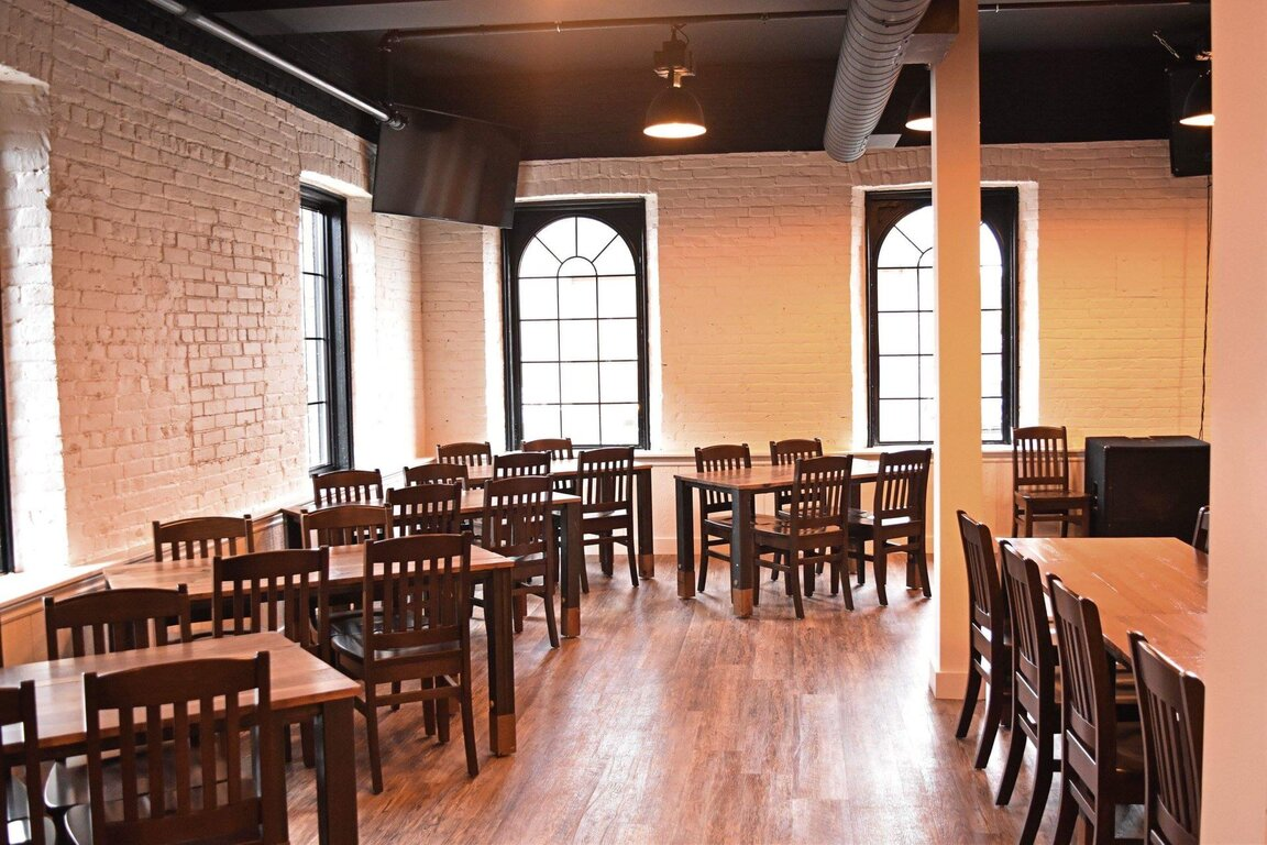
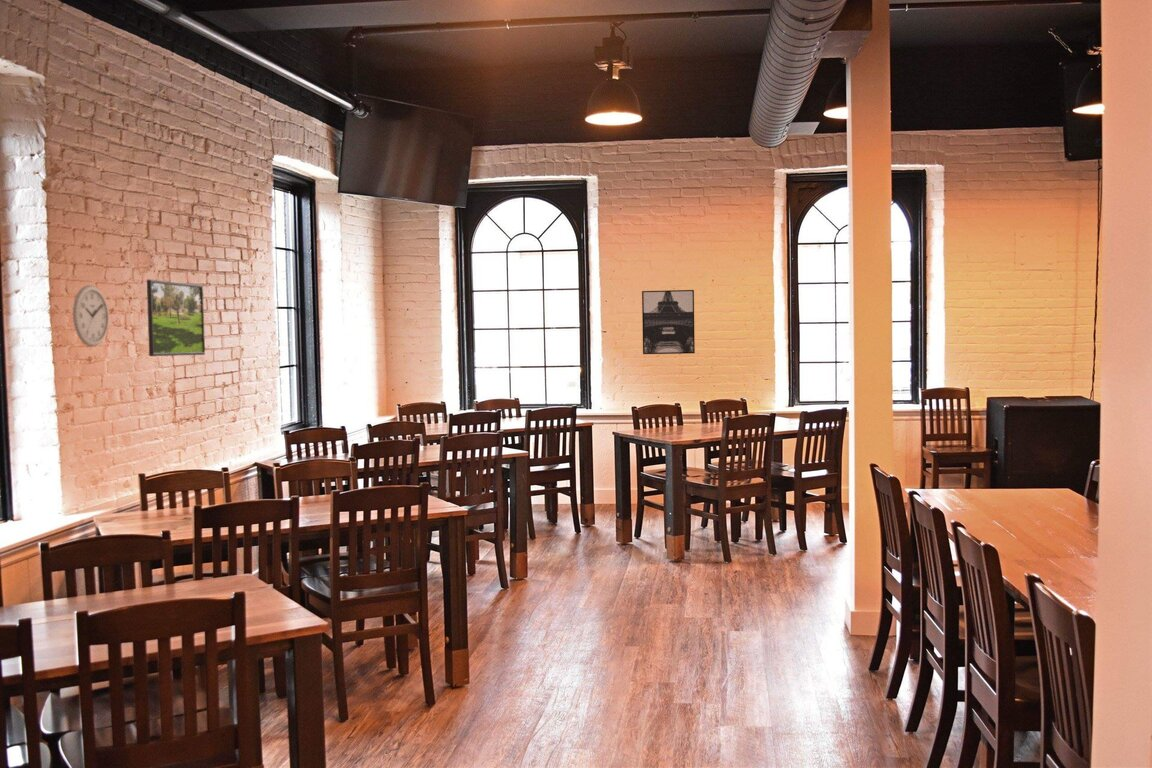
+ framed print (177, 319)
+ wall art (668, 322)
+ wall clock (92, 315)
